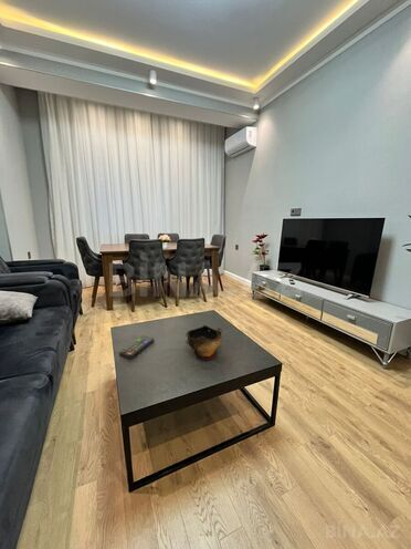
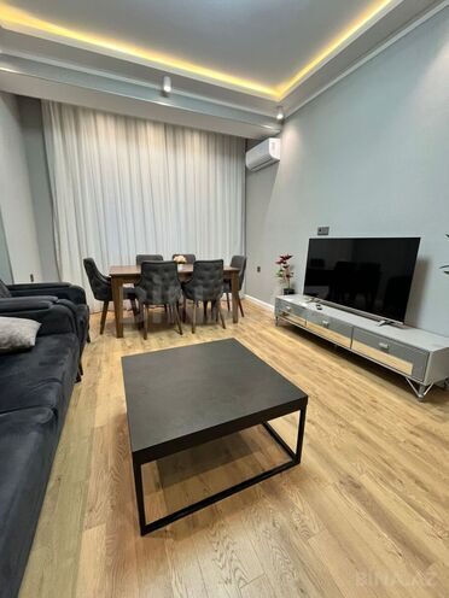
- decorative bowl (202, 340)
- remote control (137, 345)
